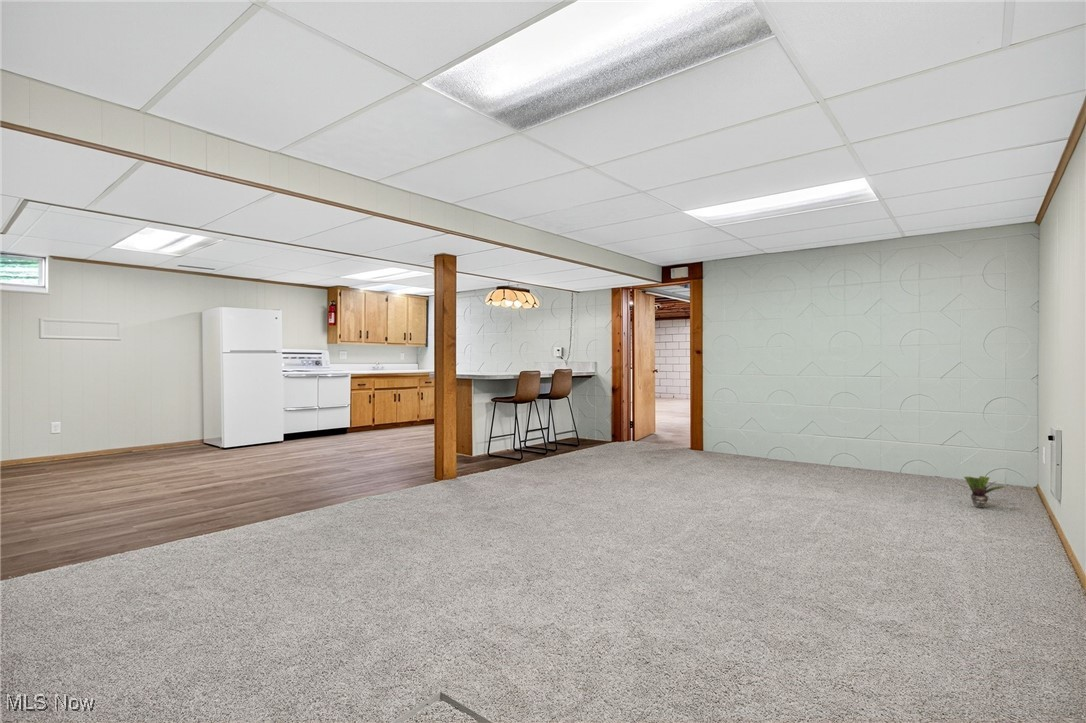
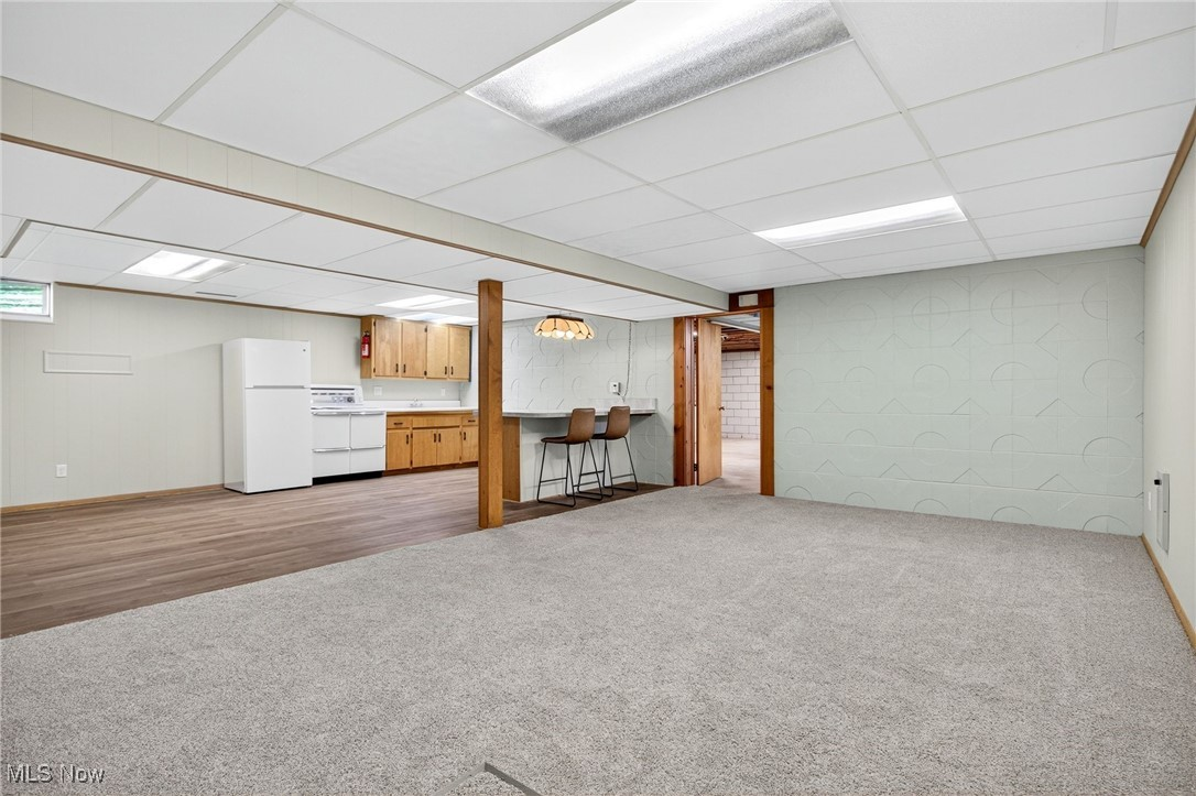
- potted plant (980, 491)
